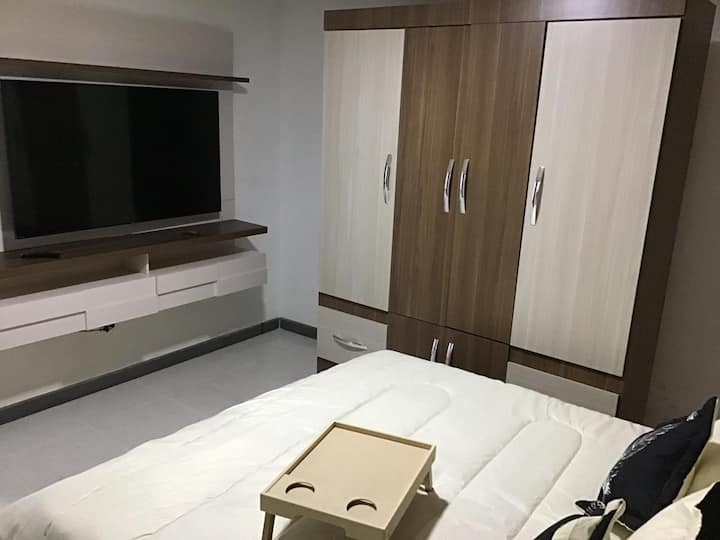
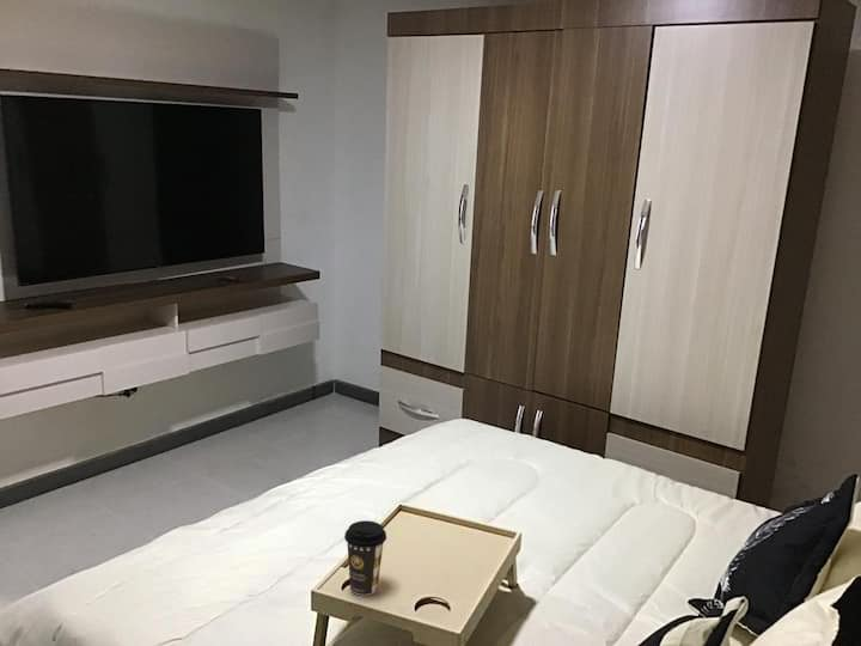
+ coffee cup (365, 557)
